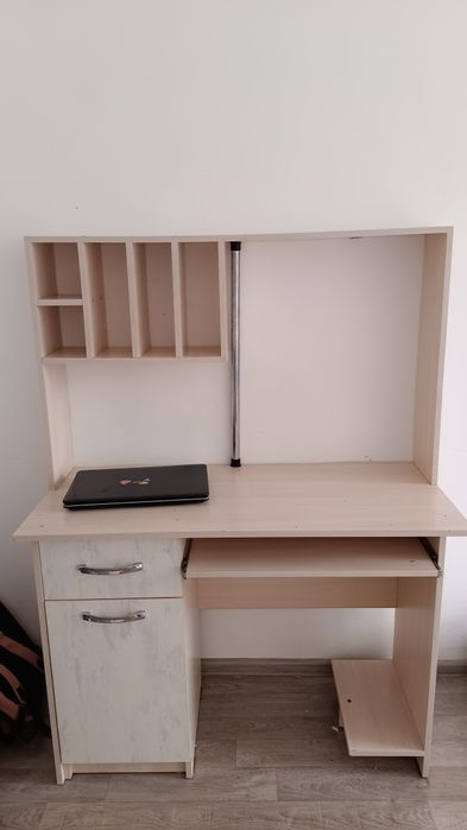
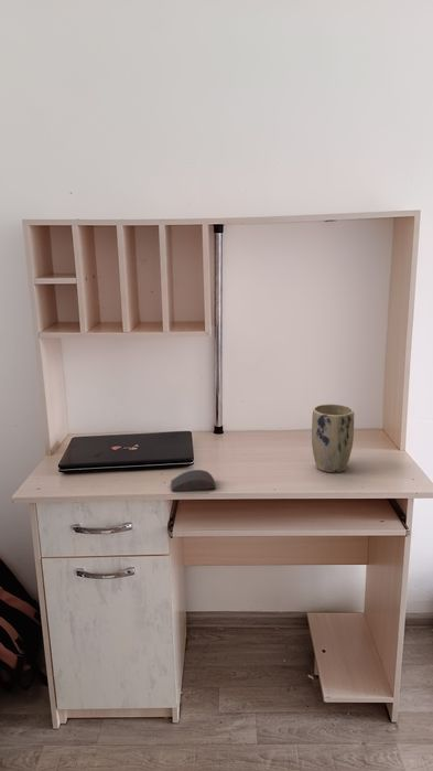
+ plant pot (332, 438)
+ computer mouse (193, 480)
